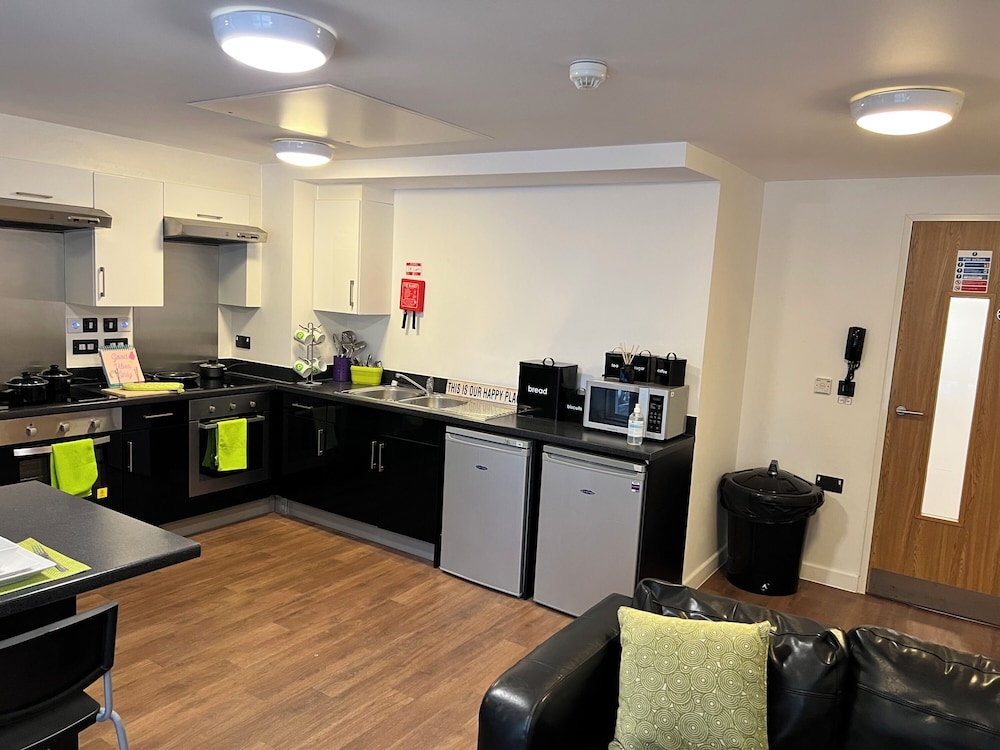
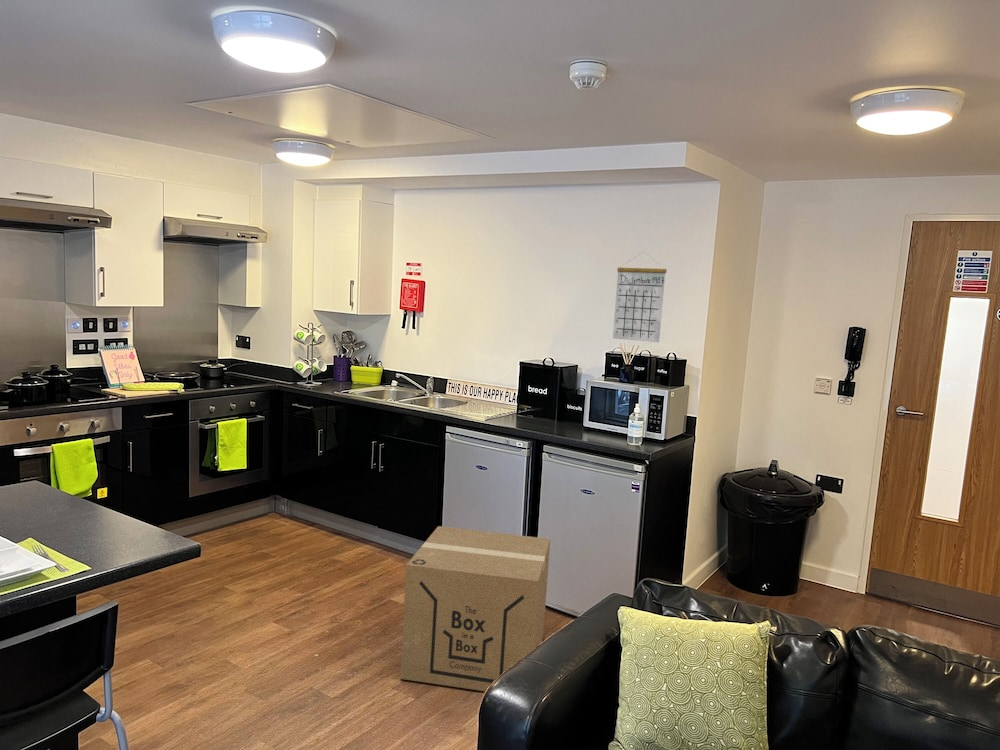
+ calendar (639, 295)
+ cardboard box (479, 604)
